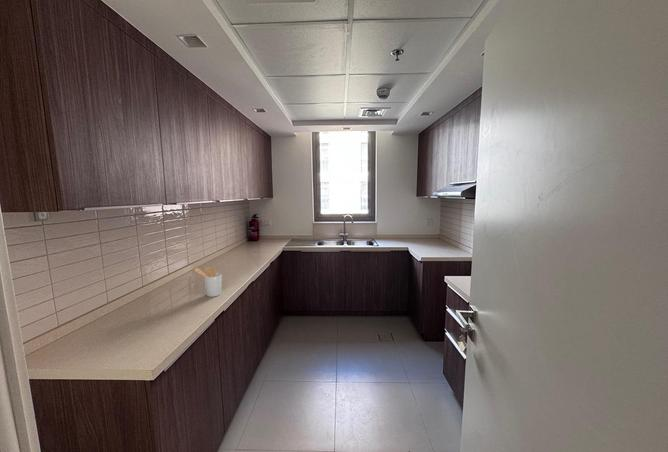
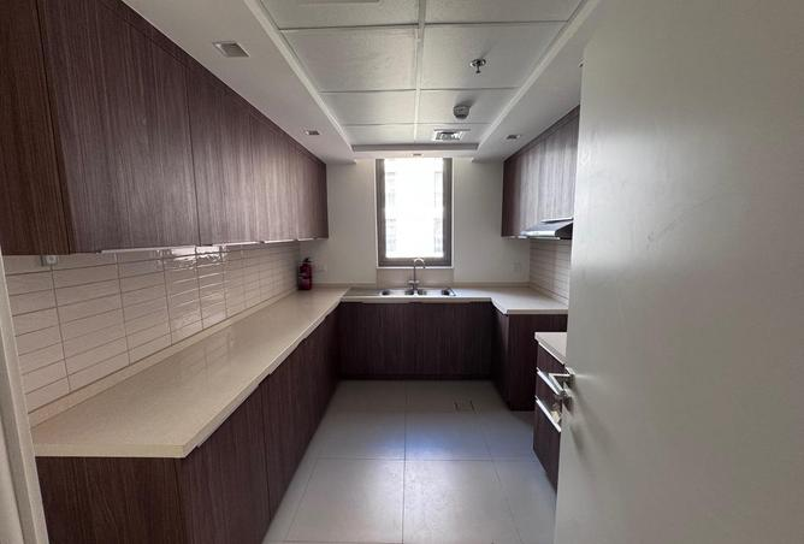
- utensil holder (208, 280)
